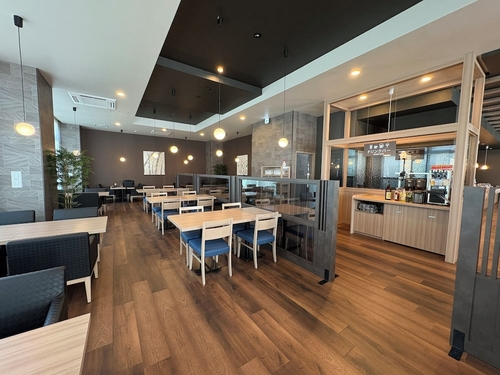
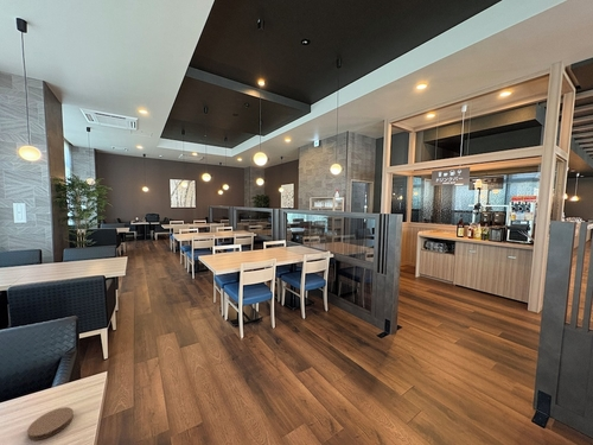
+ coaster (51, 422)
